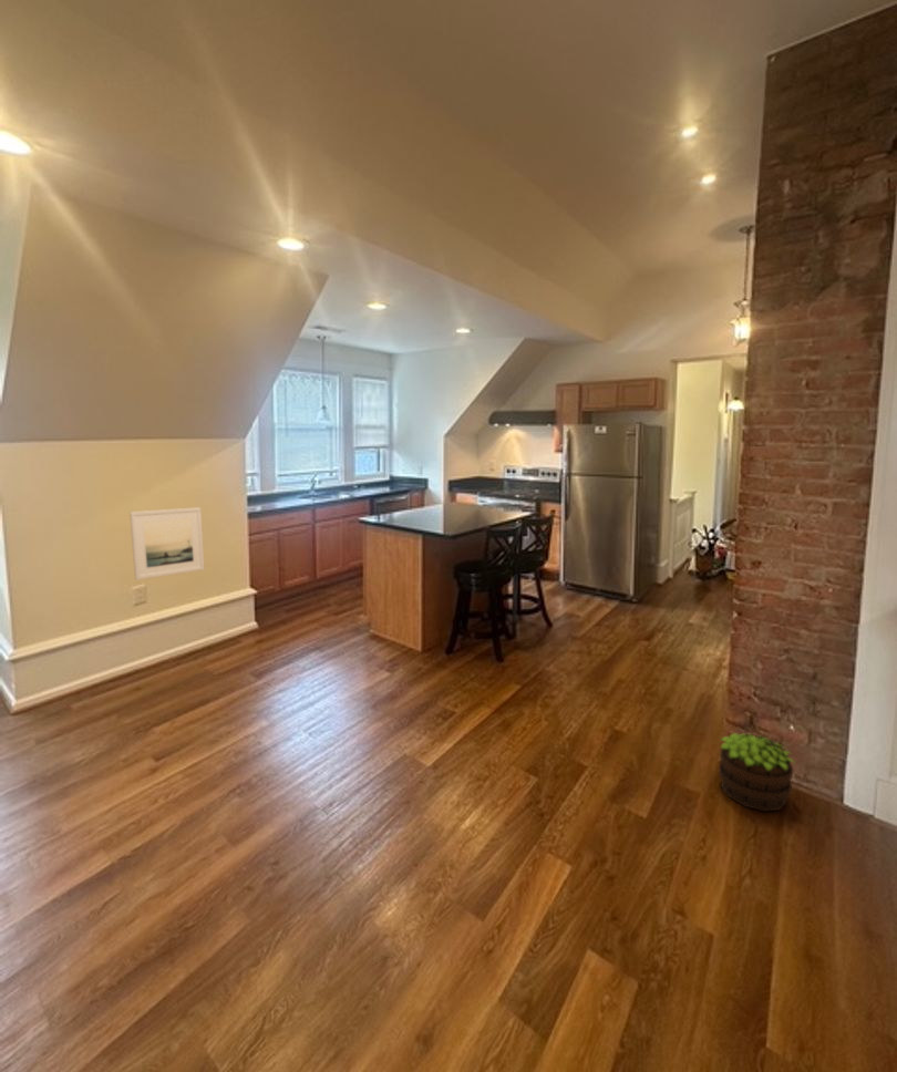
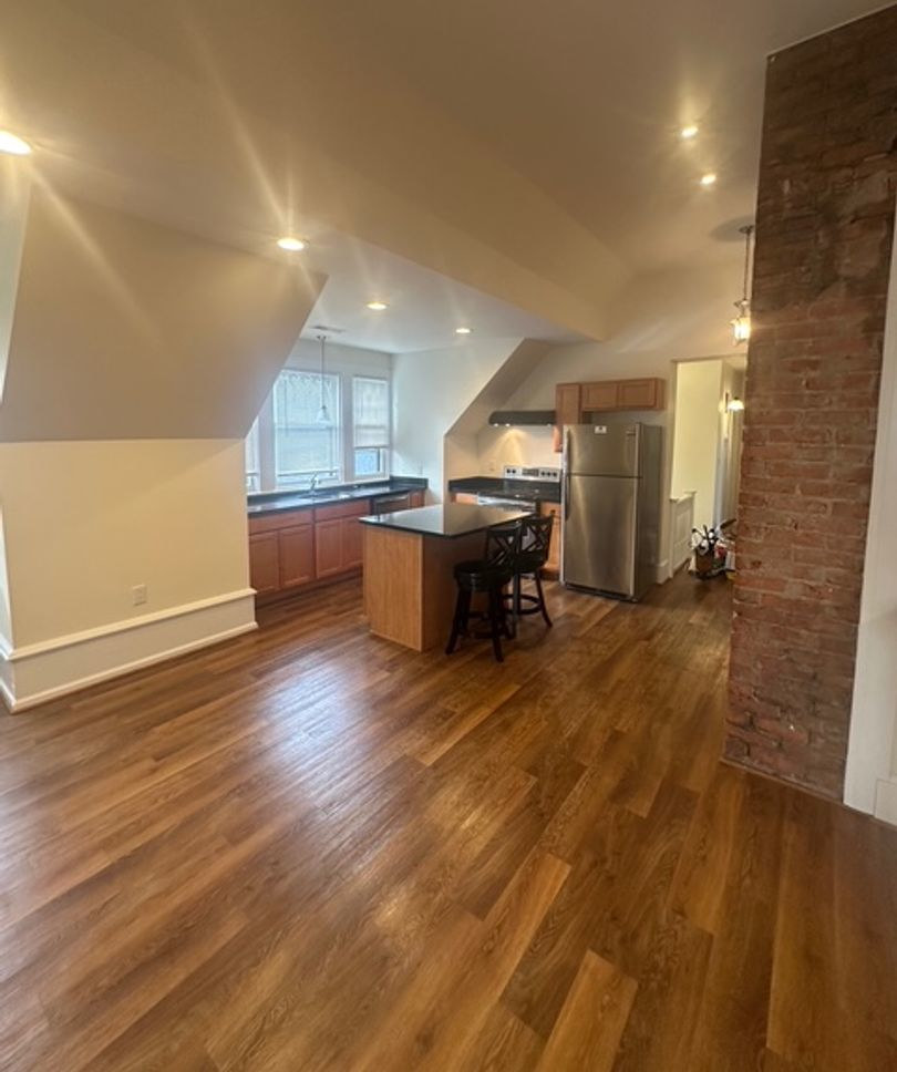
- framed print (168, 542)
- potted plant (754, 766)
